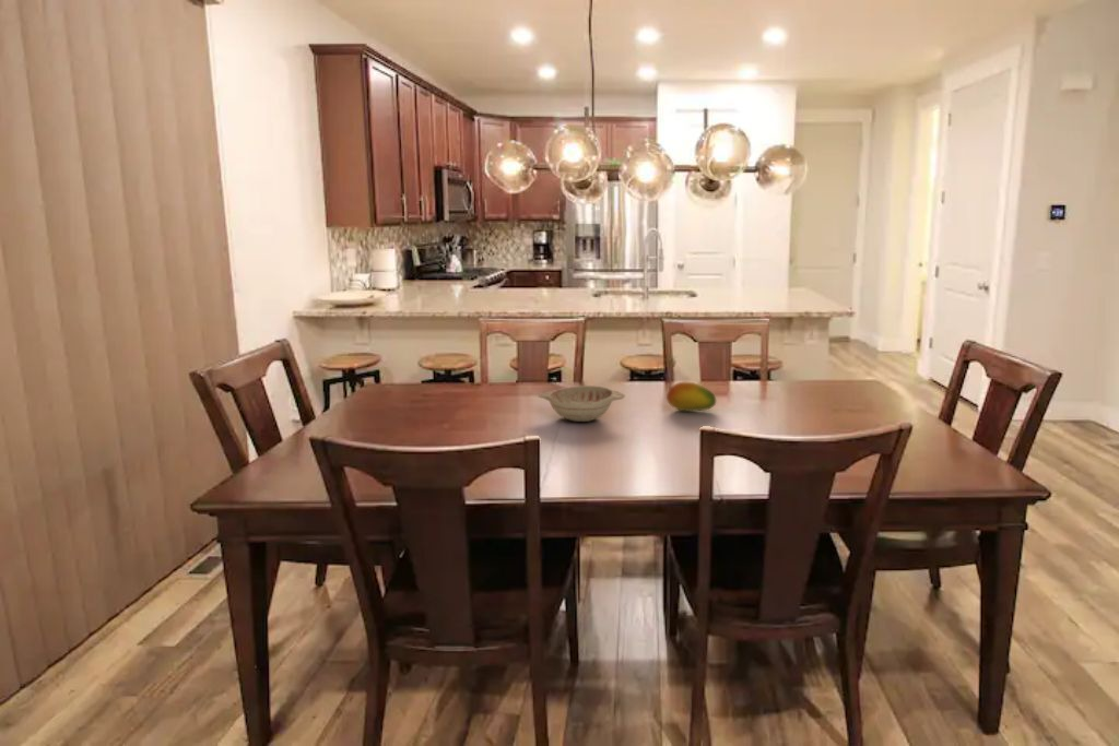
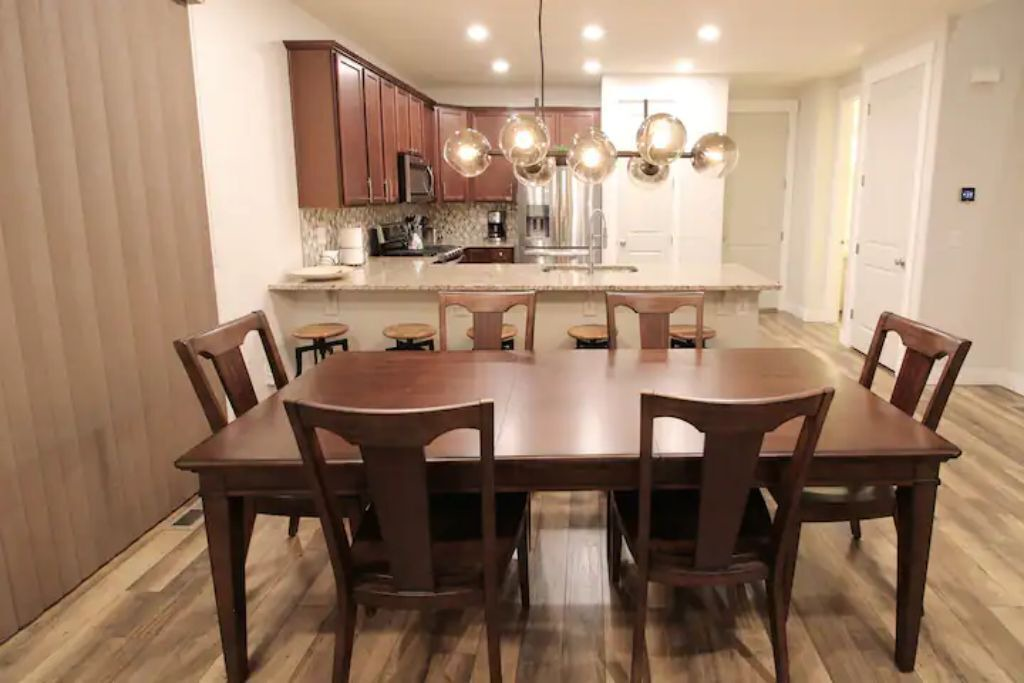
- decorative bowl (580, 405)
- fruit (691, 396)
